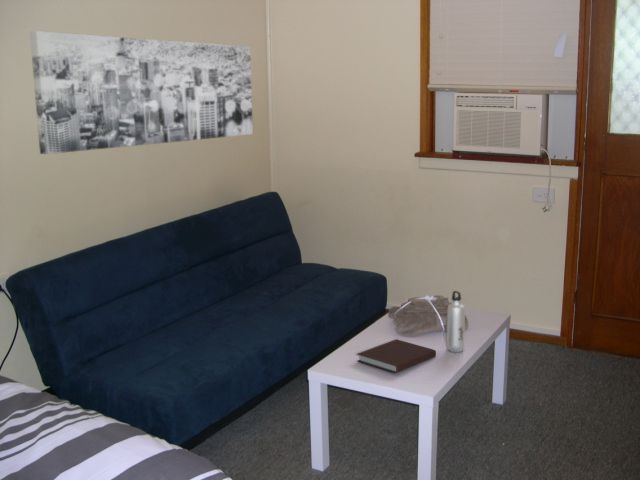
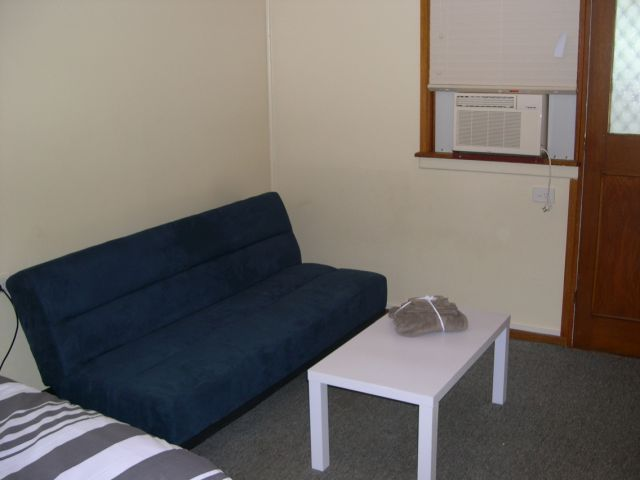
- wall art (161, 92)
- notebook (396, 355)
- water bottle (456, 320)
